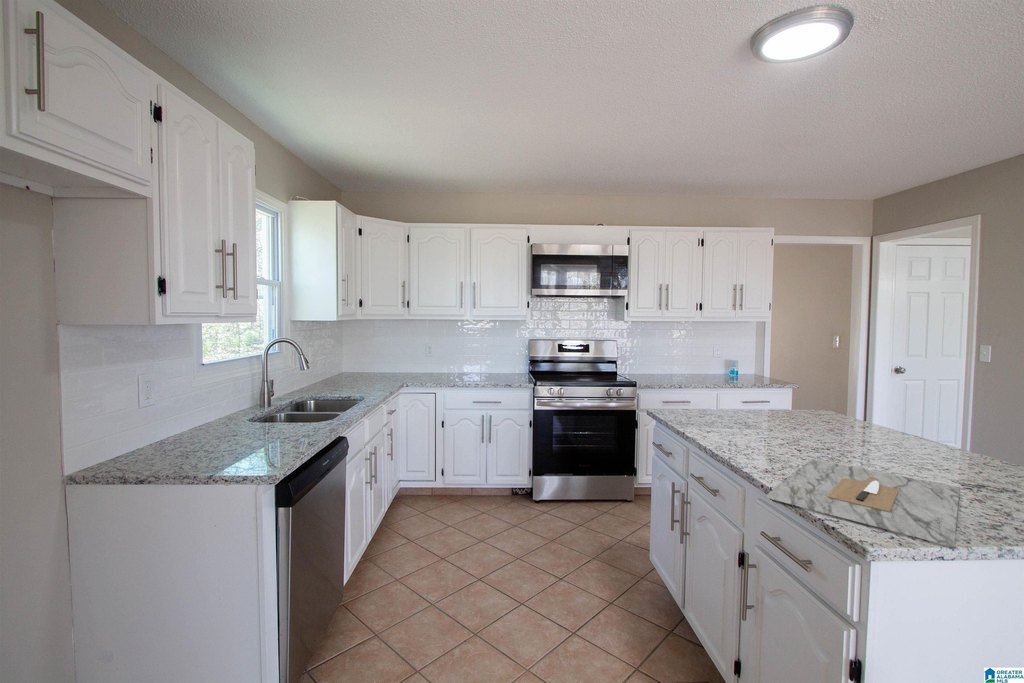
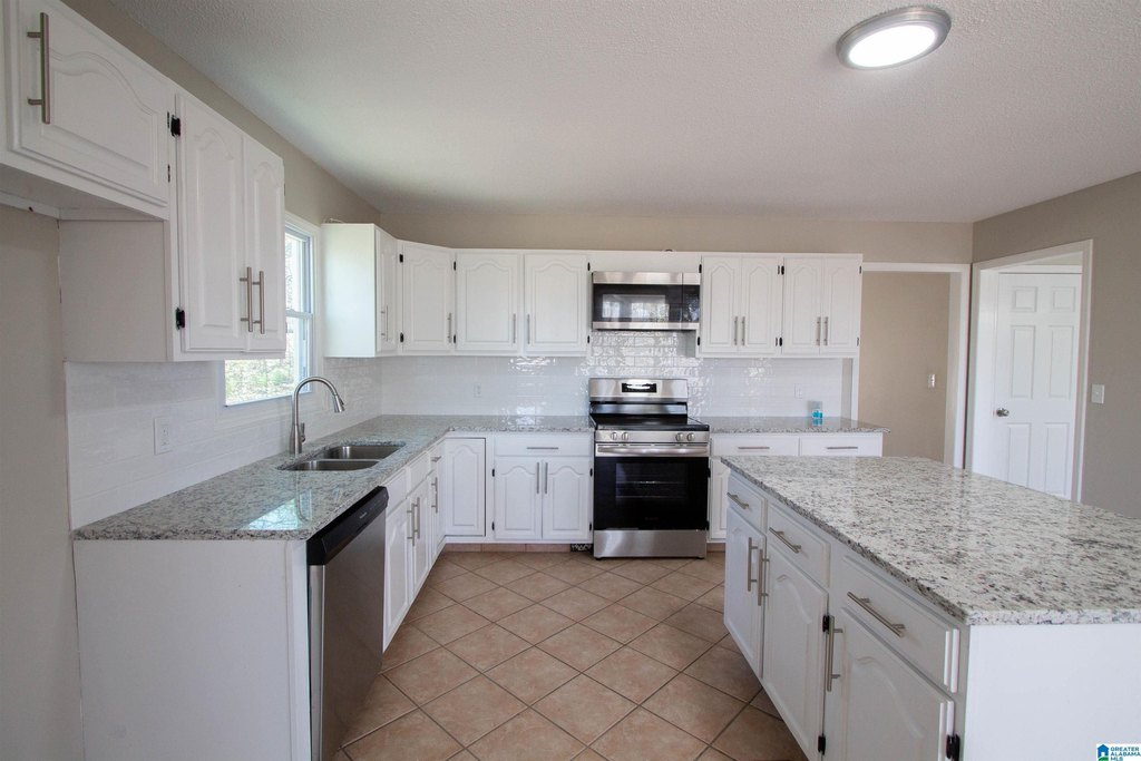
- cutting board (865, 490)
